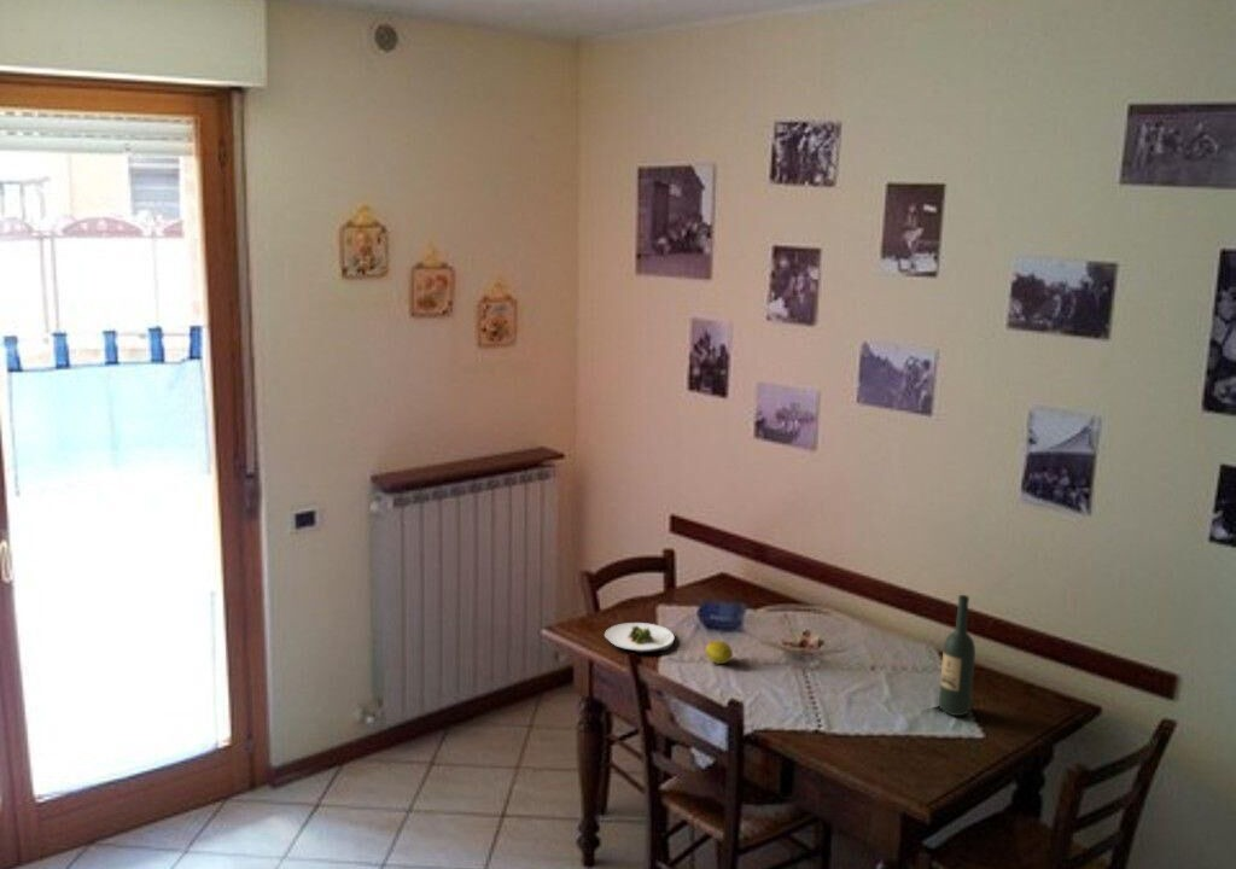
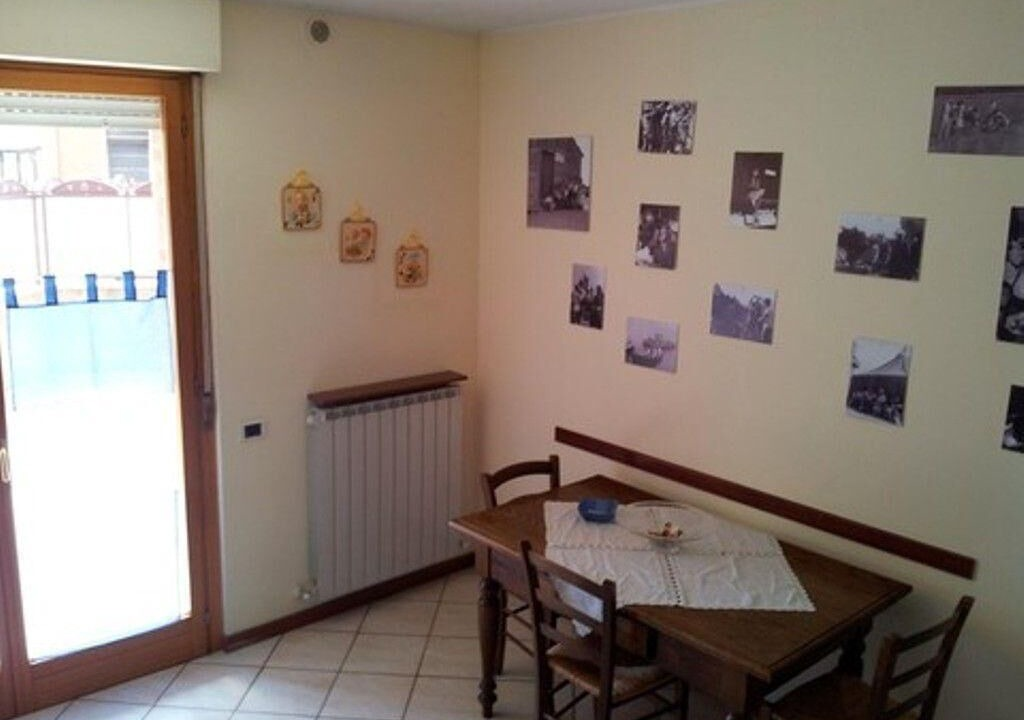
- fruit (717, 651)
- salad plate (640, 632)
- wine bottle (958, 654)
